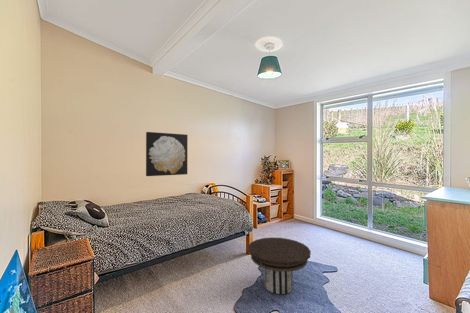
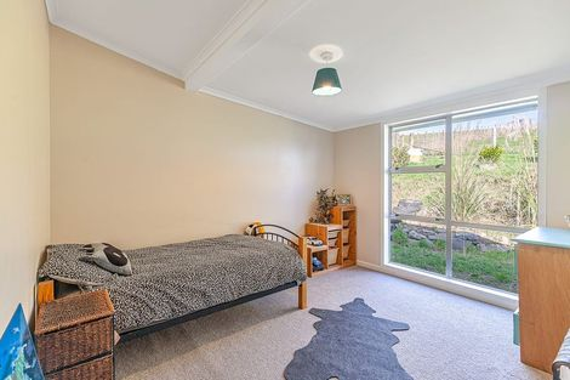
- wall art (167, 154)
- side table (278, 267)
